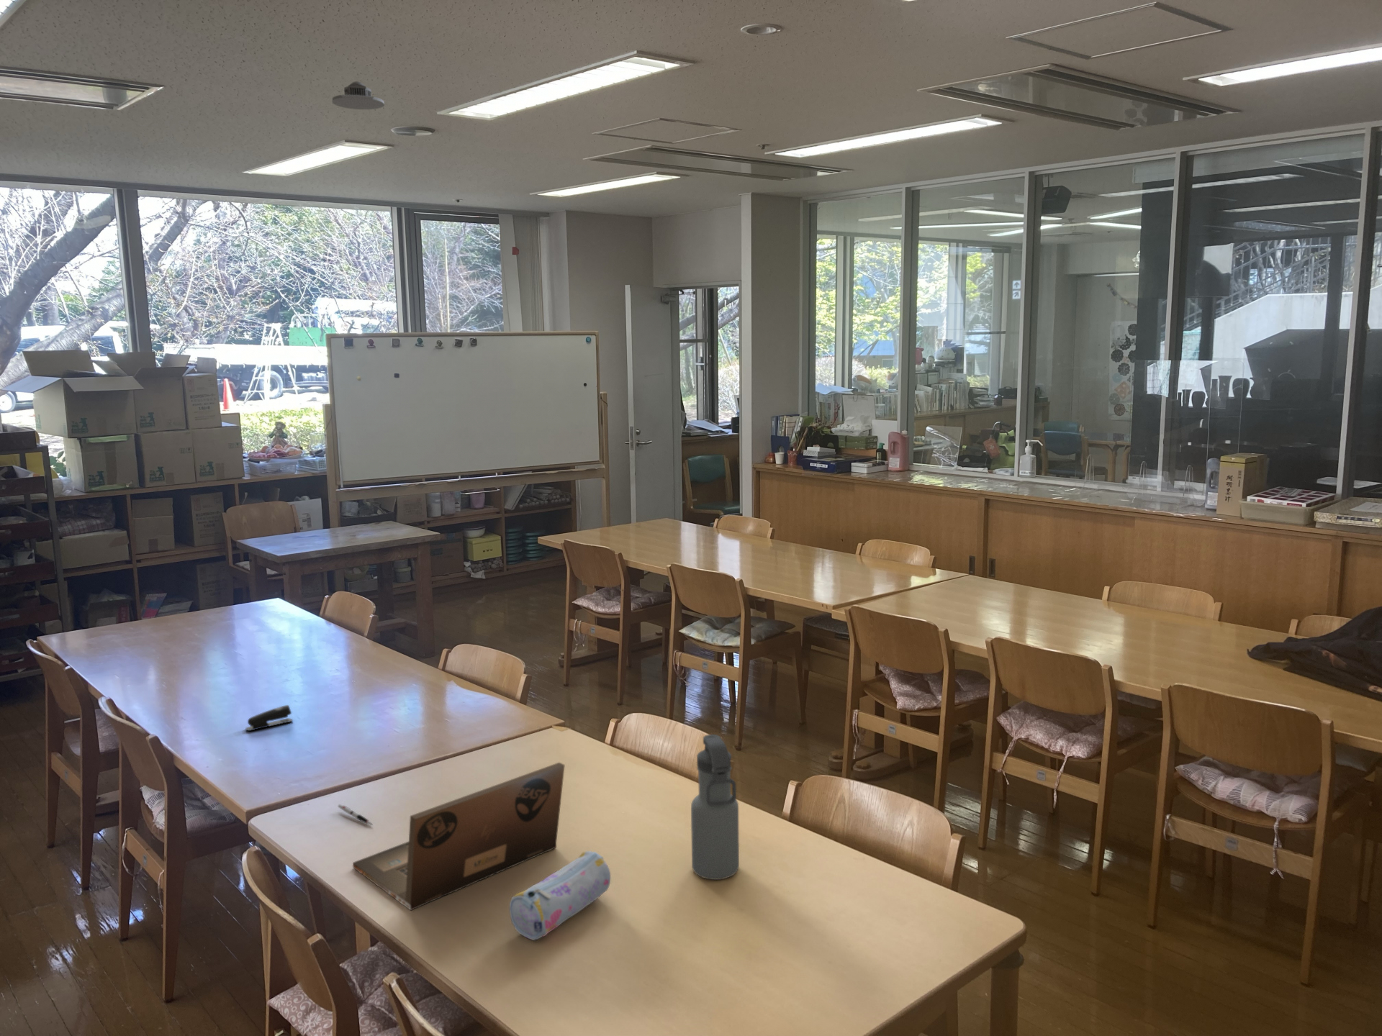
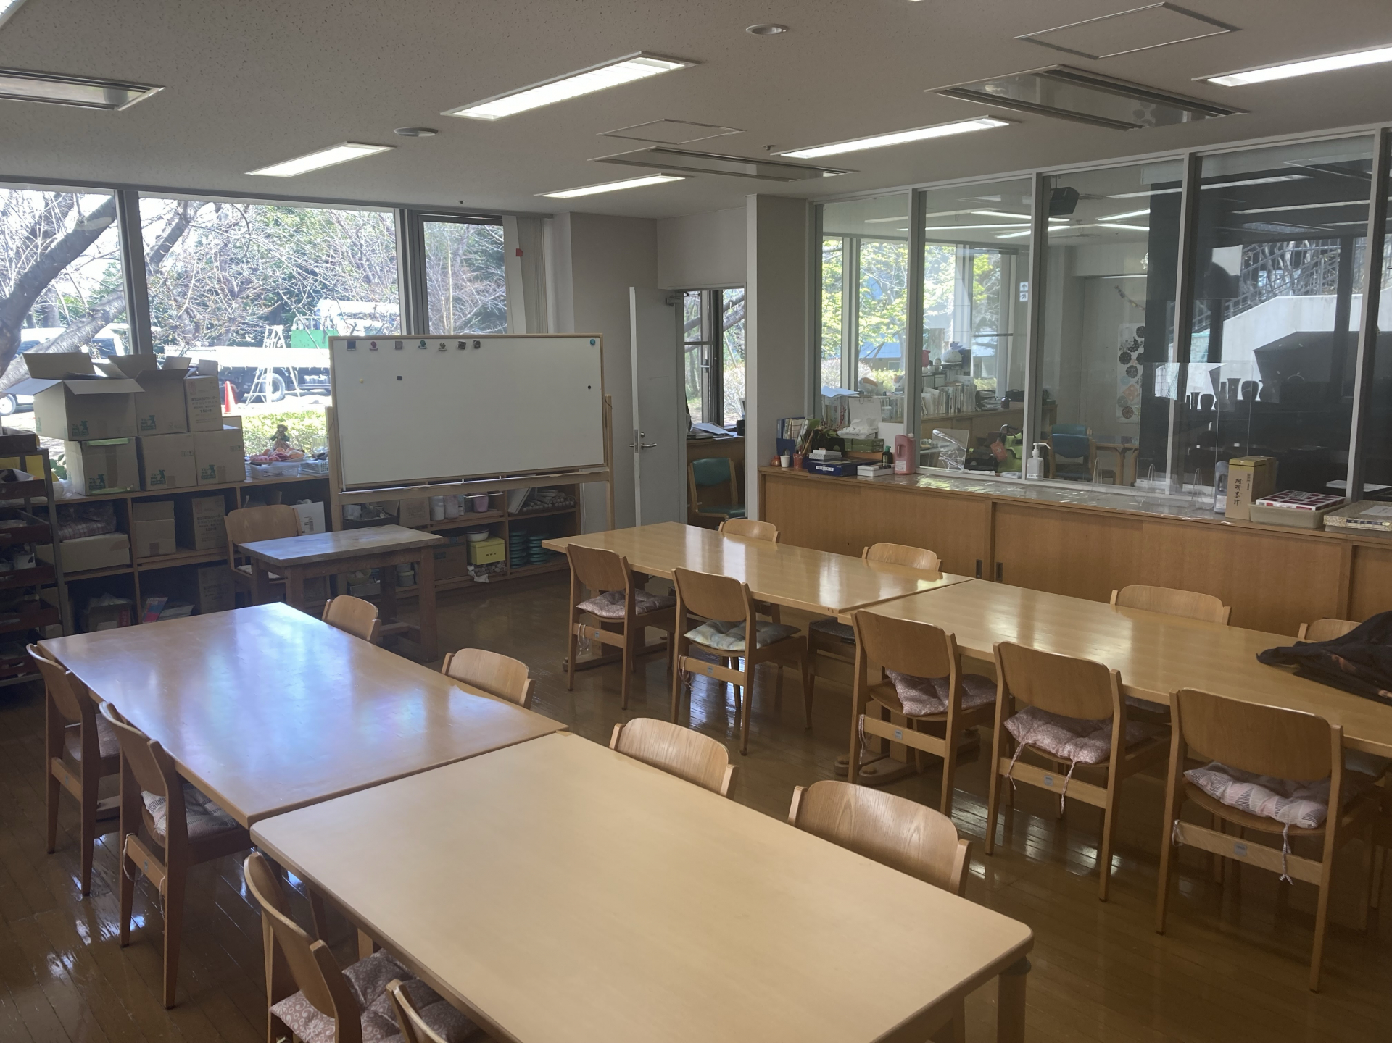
- pen (356, 814)
- laptop (459, 816)
- water bottle (715, 805)
- pencil case (560, 892)
- stapler (269, 717)
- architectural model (358, 91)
